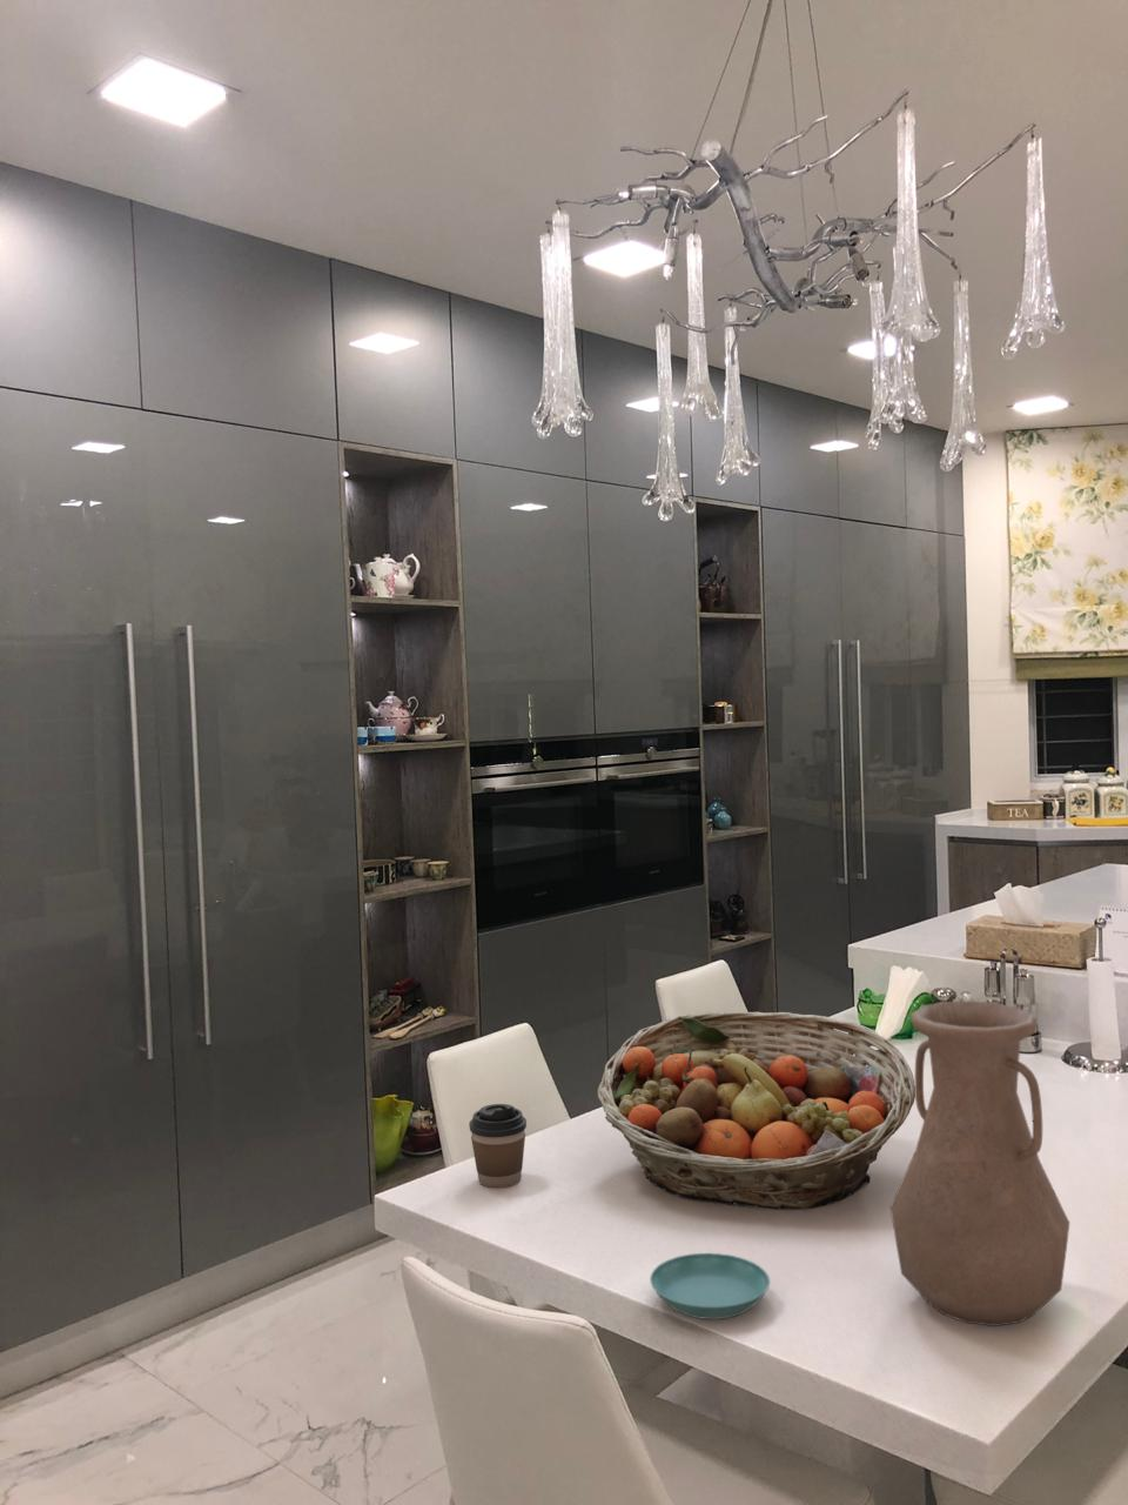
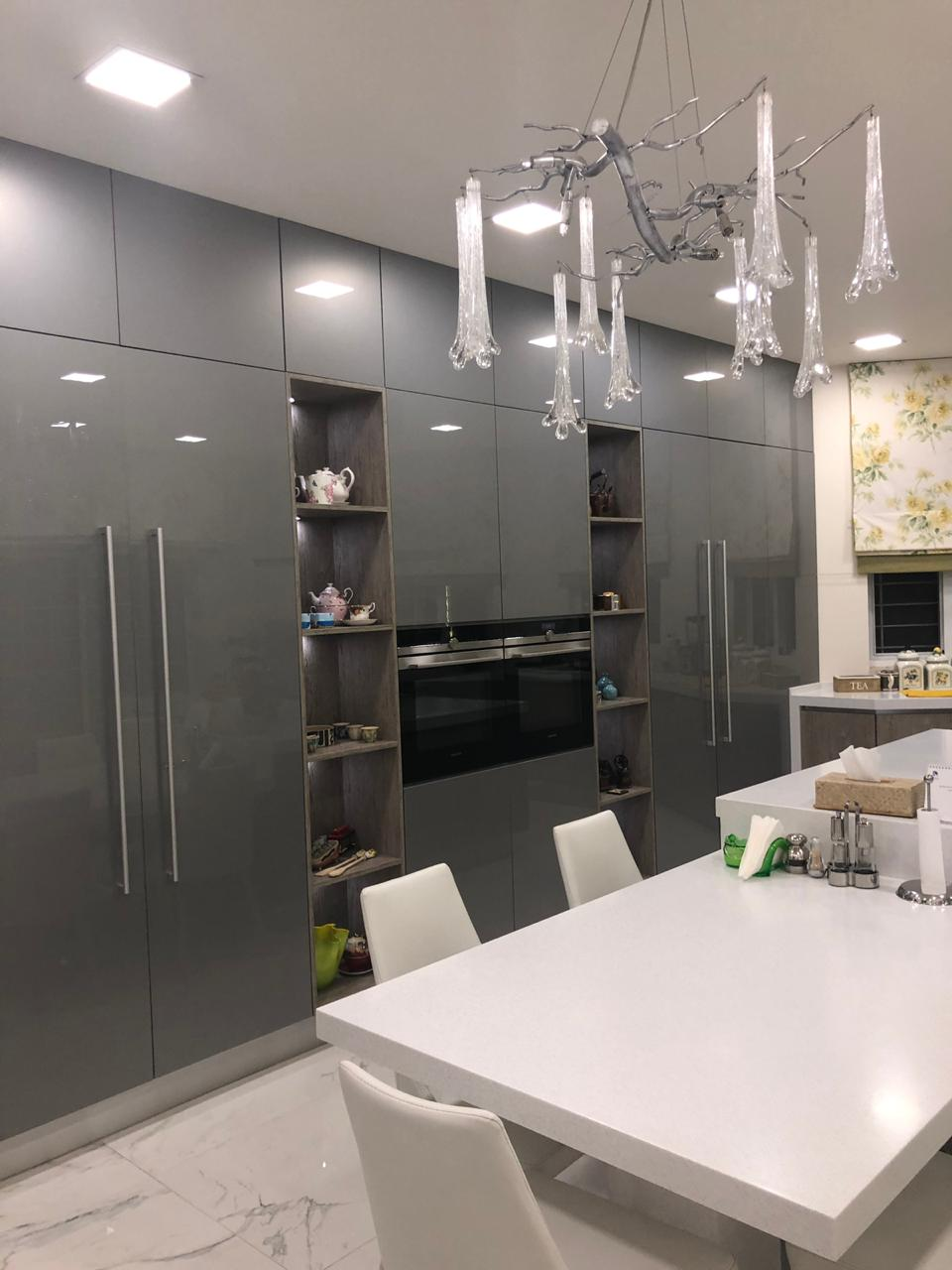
- coffee cup (498, 1141)
- fruit basket (752, 1104)
- vase (975, 1157)
- saucer (710, 1288)
